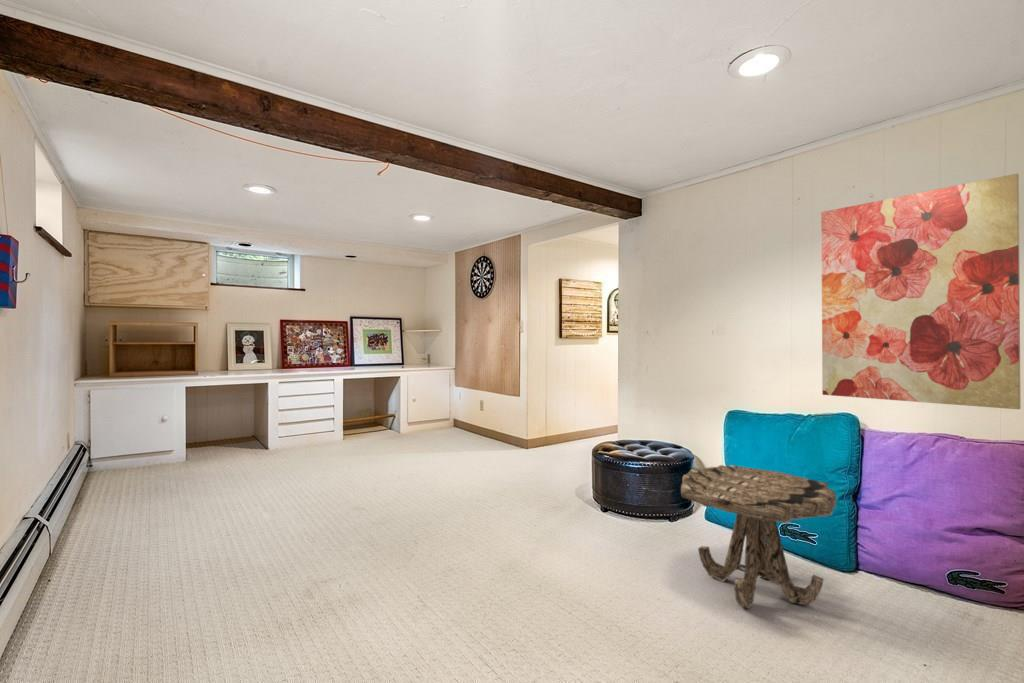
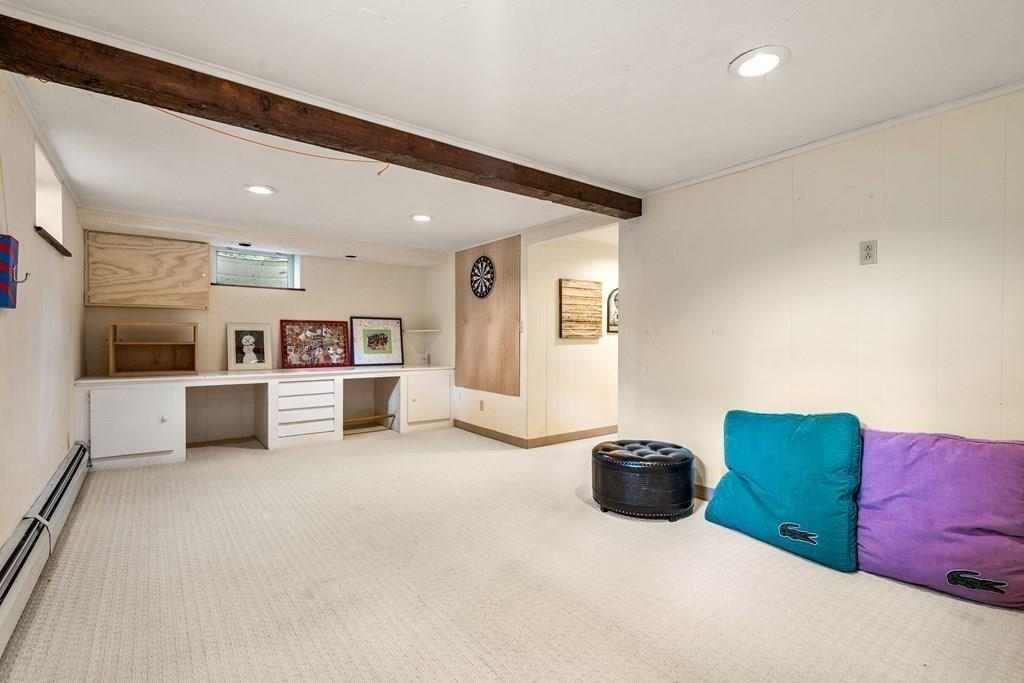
- wall art (908, 298)
- side table (755, 536)
